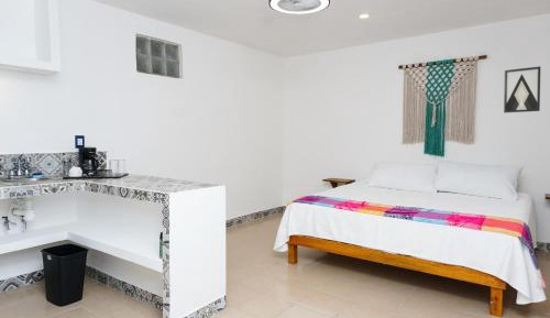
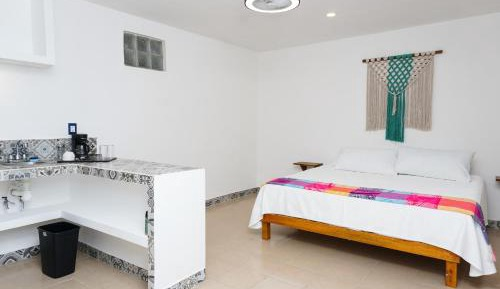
- wall art (521, 90)
